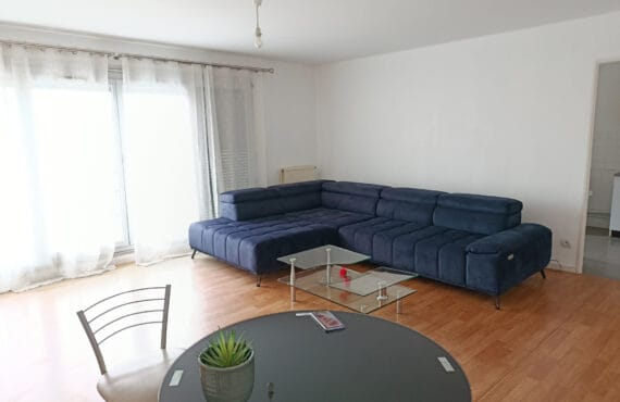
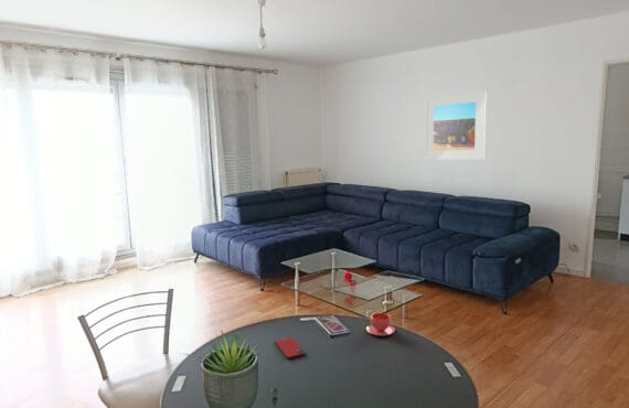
+ smartphone (289, 346)
+ teacup (380, 323)
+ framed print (454, 127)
